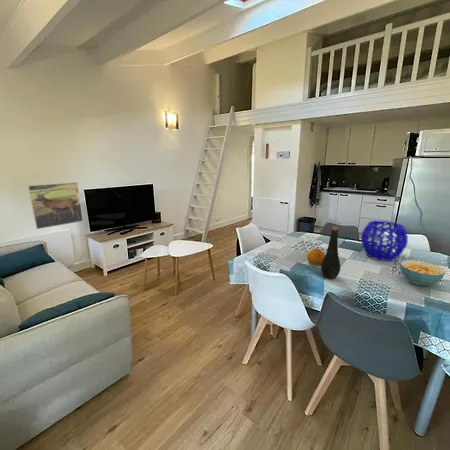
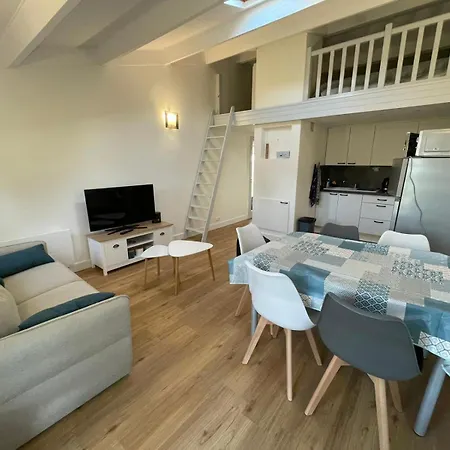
- cereal bowl (420, 275)
- decorative bowl (382, 240)
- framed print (57, 204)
- fruit (316, 256)
- bottle (332, 252)
